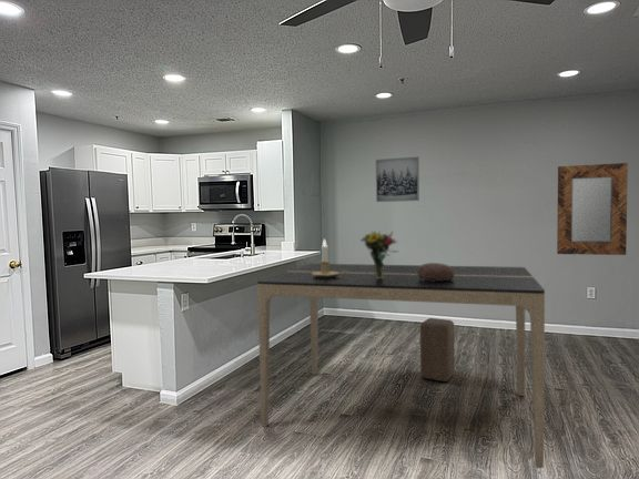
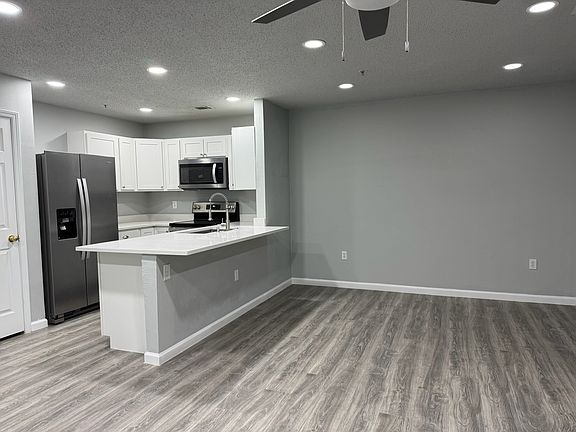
- candlestick (327, 257)
- dining table (404, 300)
- wall art (397, 180)
- home mirror (590, 210)
- bouquet (379, 254)
- decorative bowl (435, 271)
- stool (437, 348)
